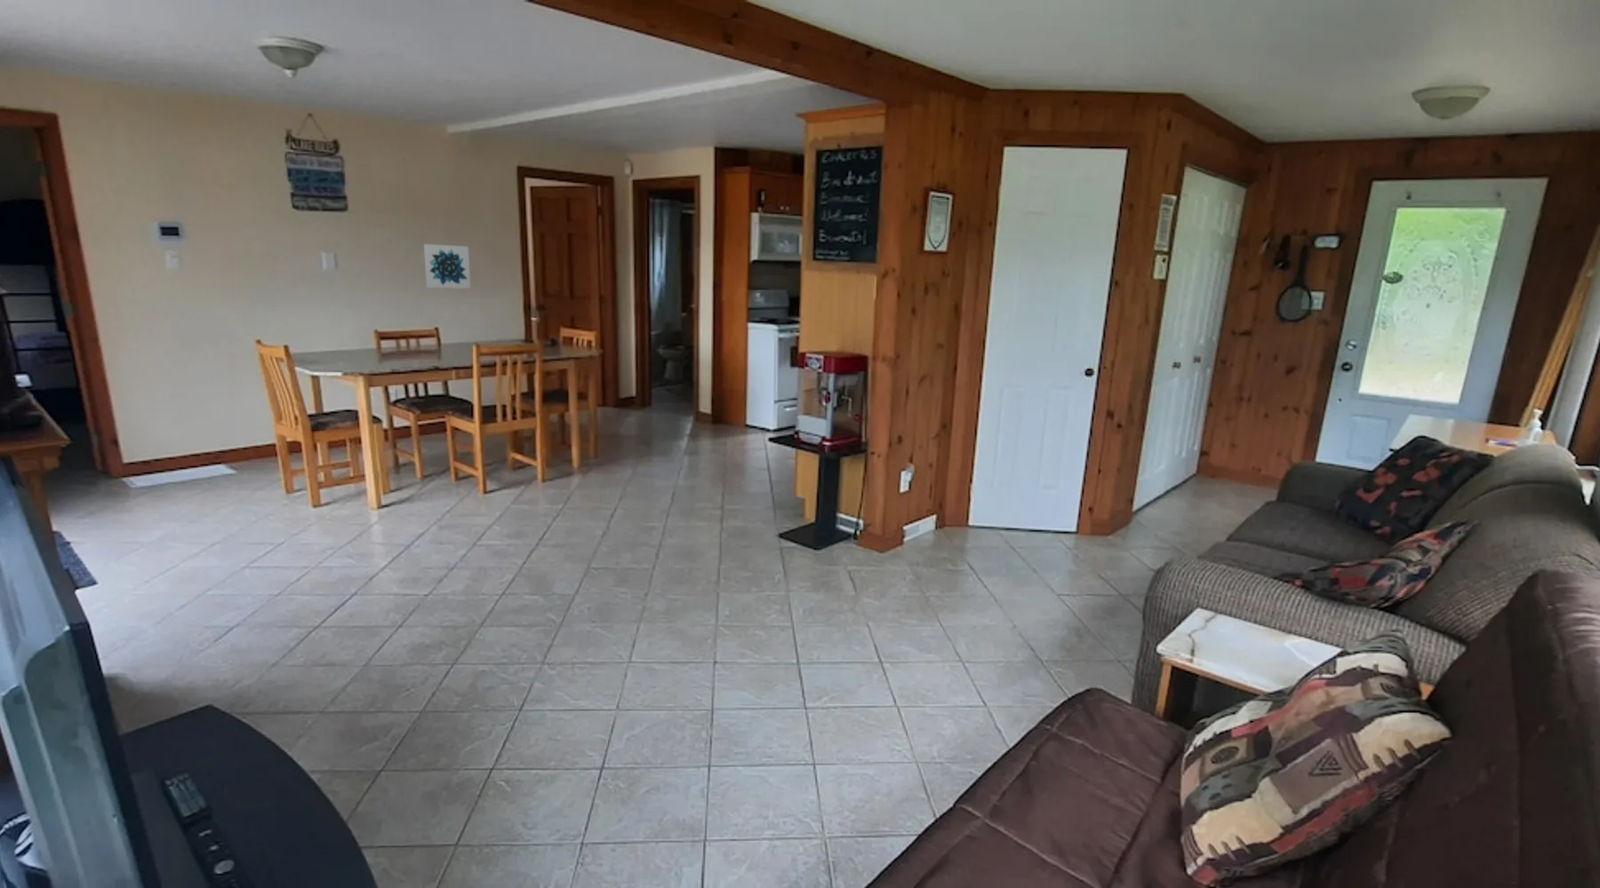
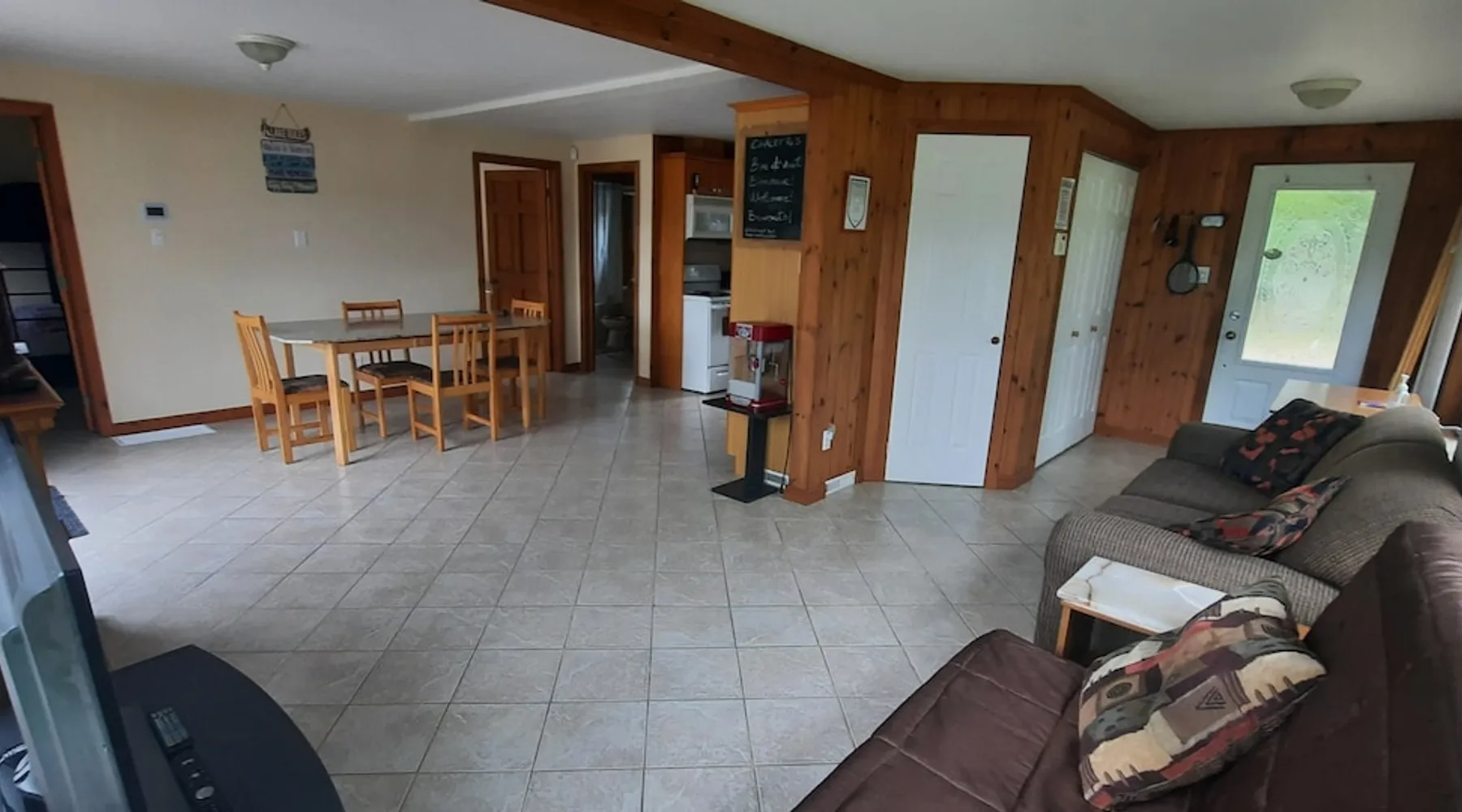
- wall art (448, 267)
